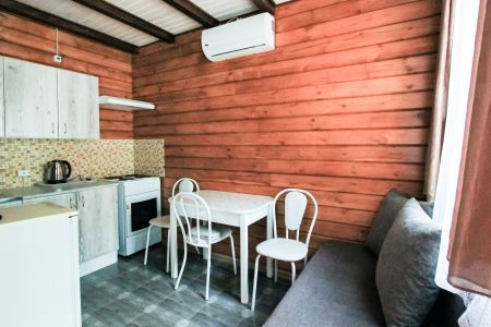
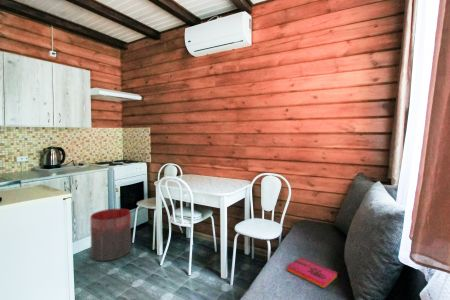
+ trash can (111, 233)
+ hardback book (311, 271)
